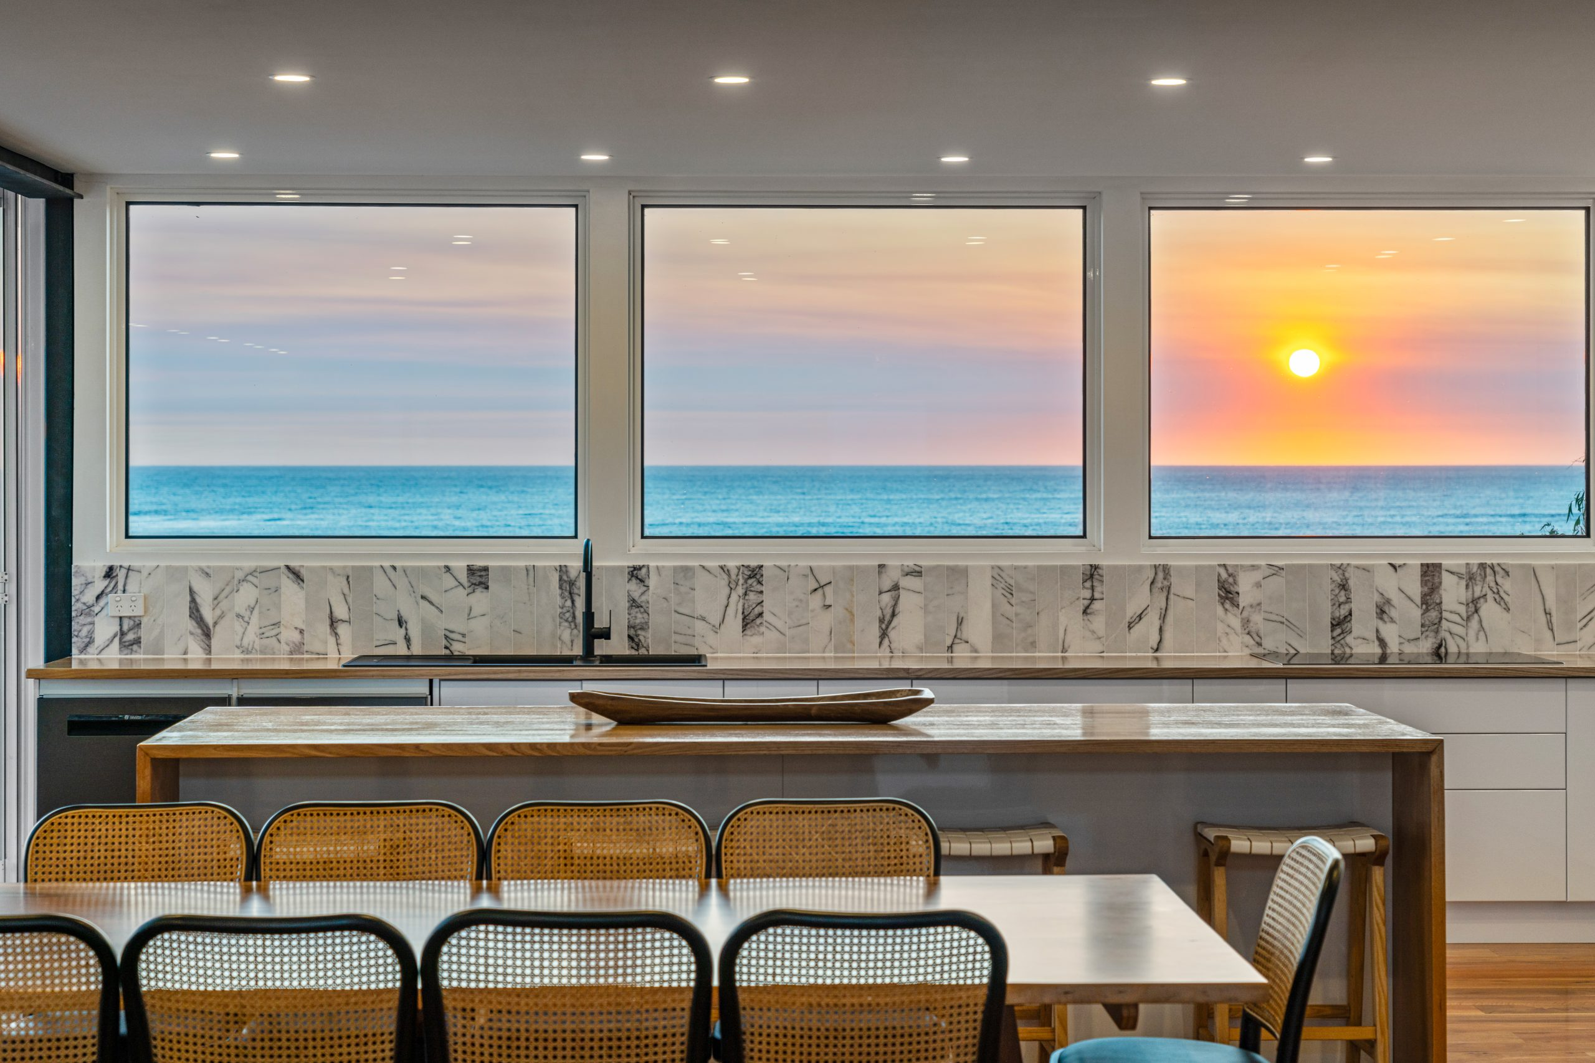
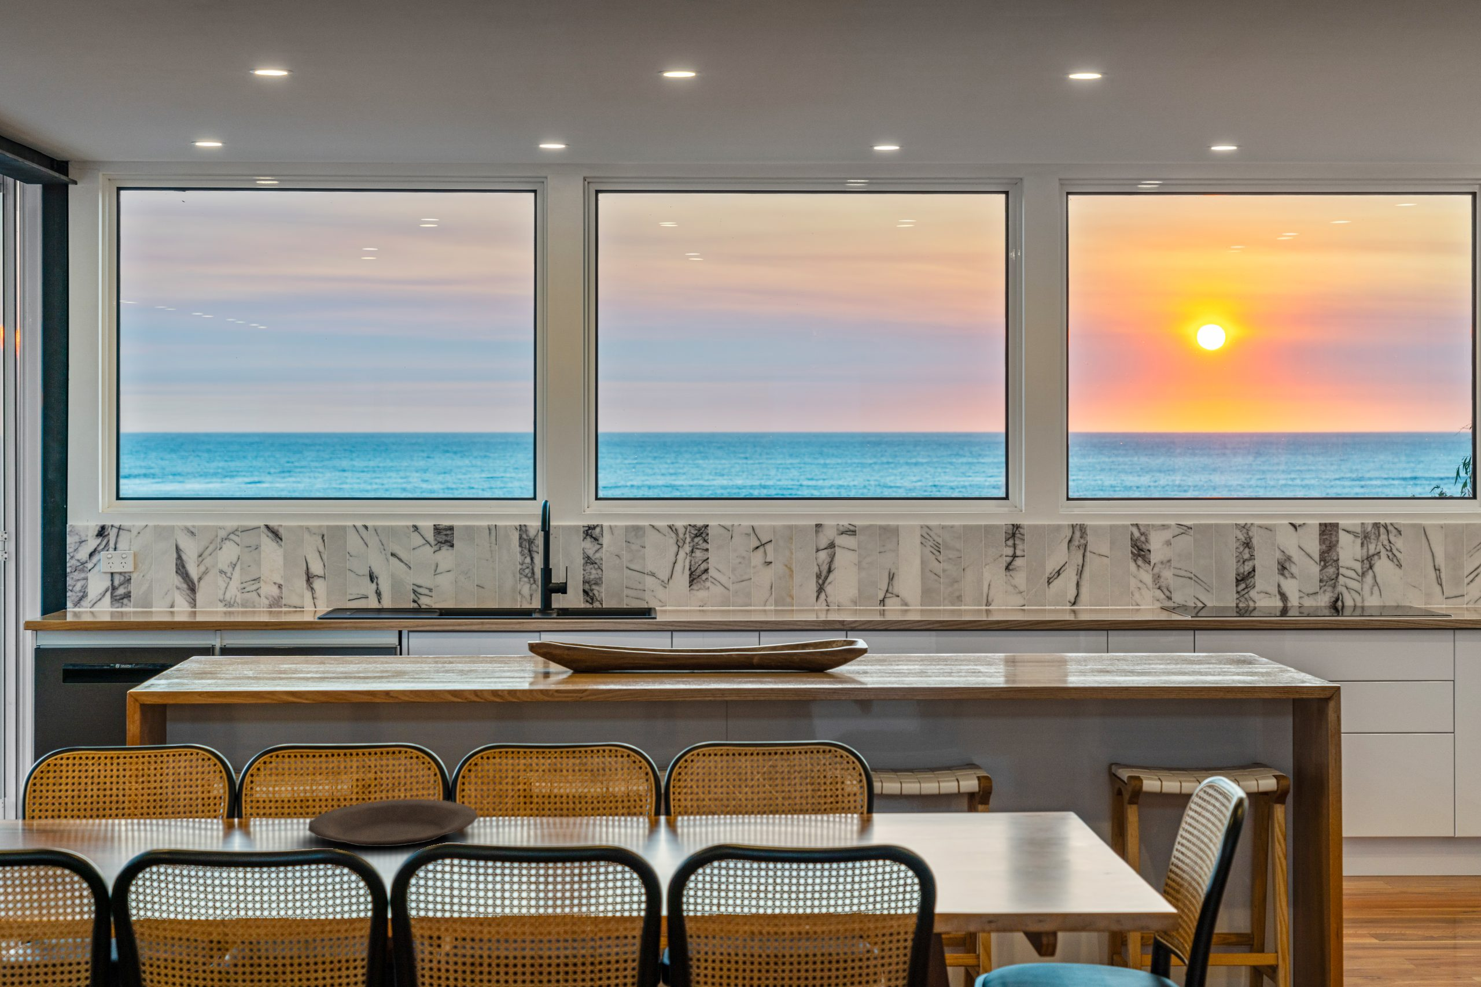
+ plate (394, 826)
